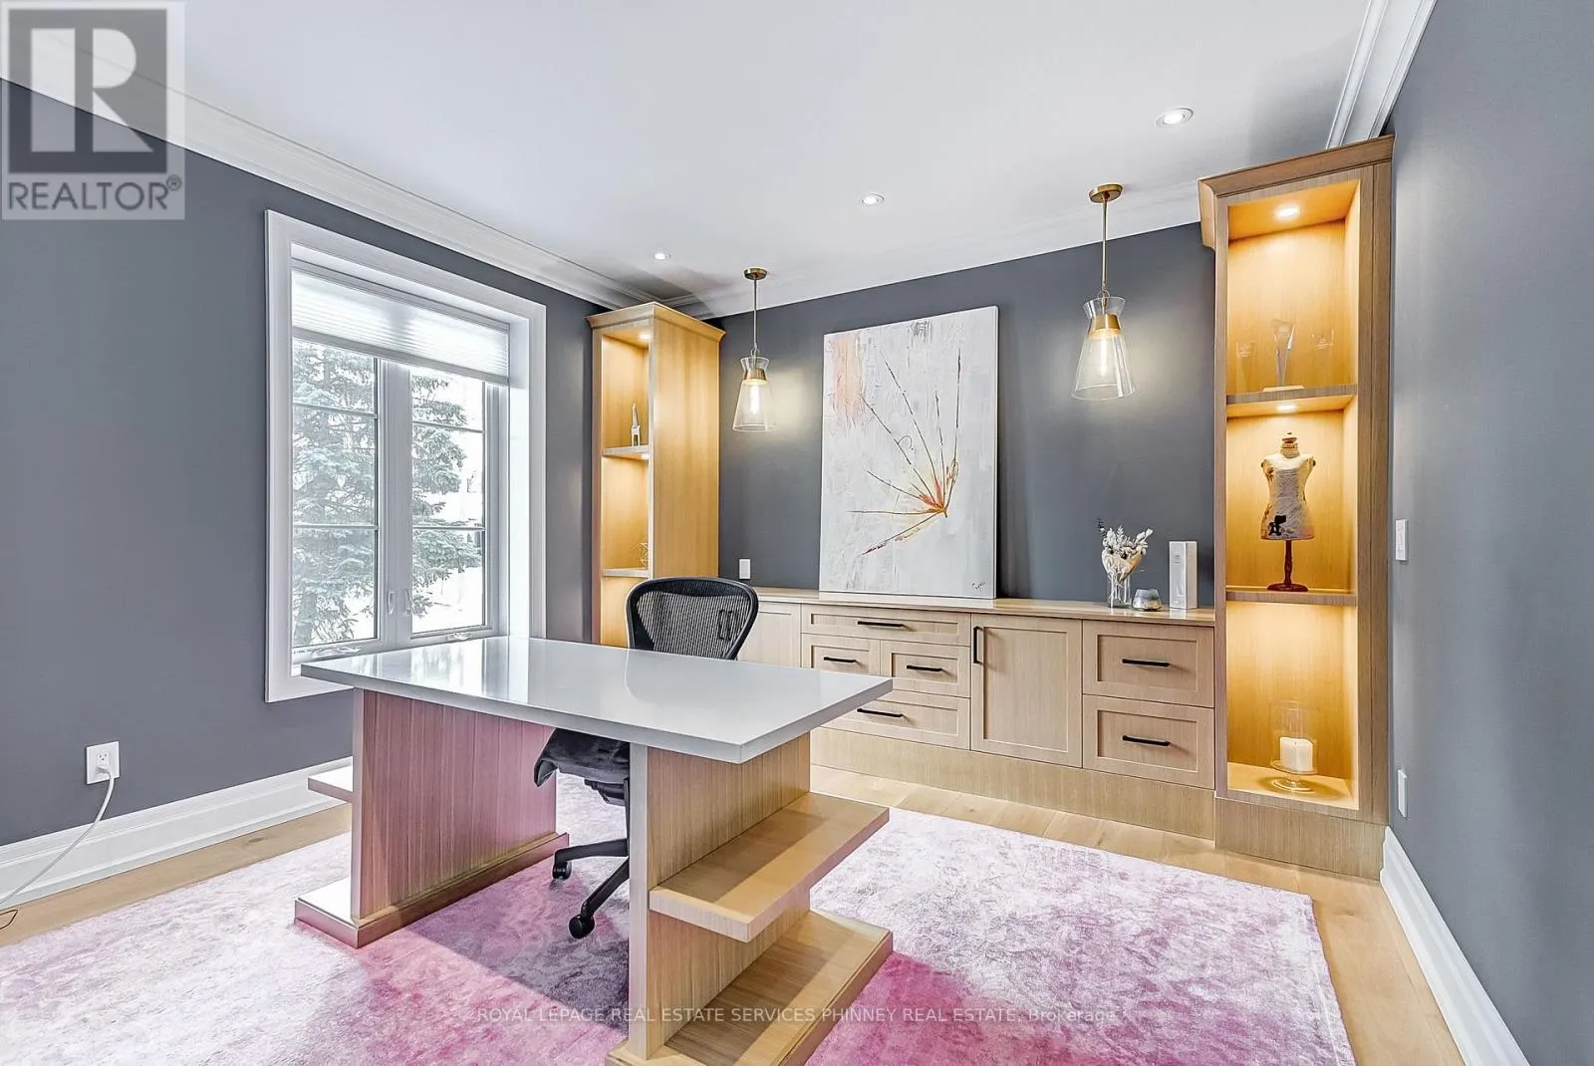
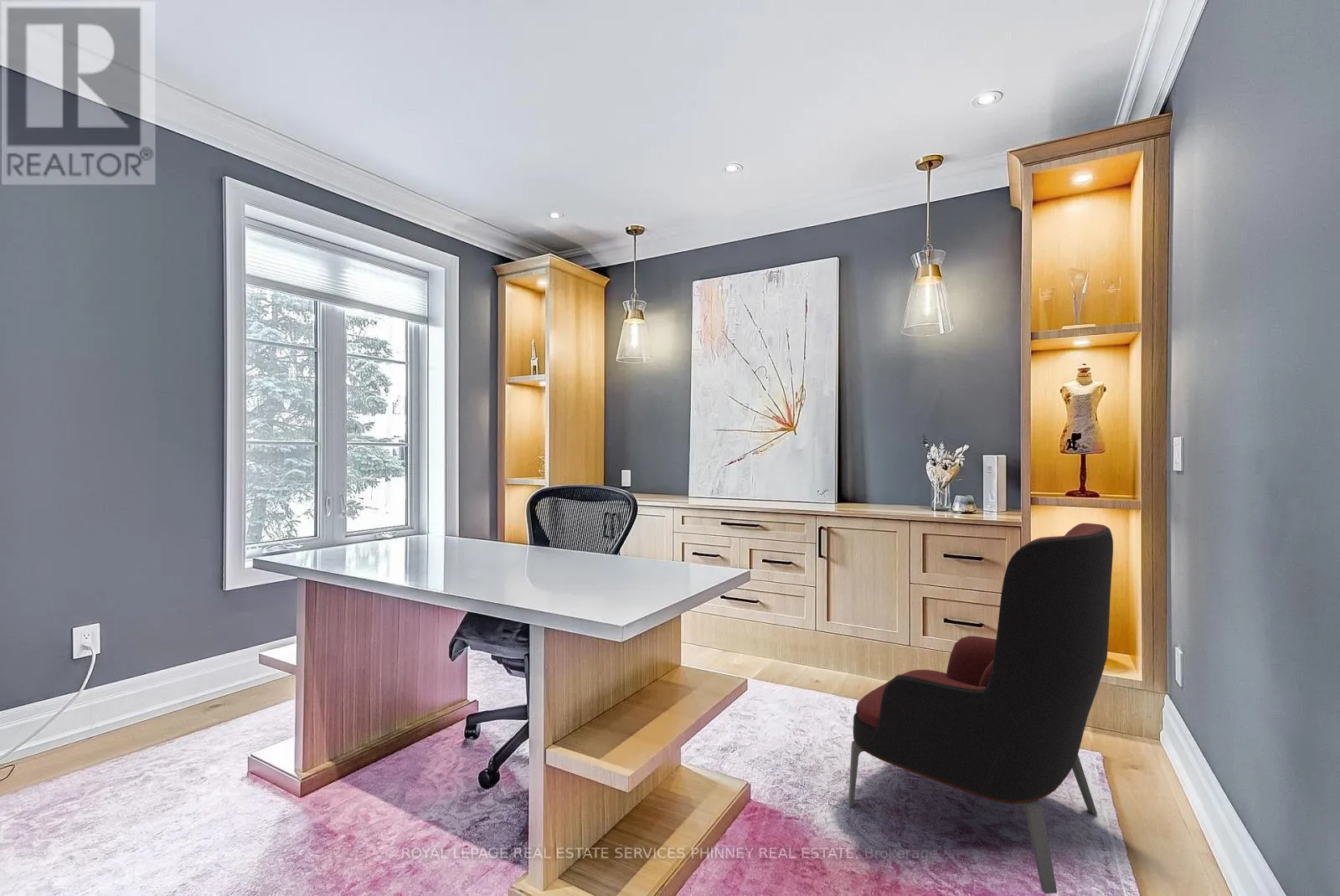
+ armchair (972, 665)
